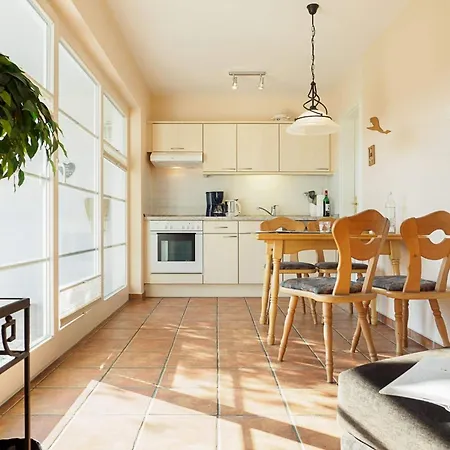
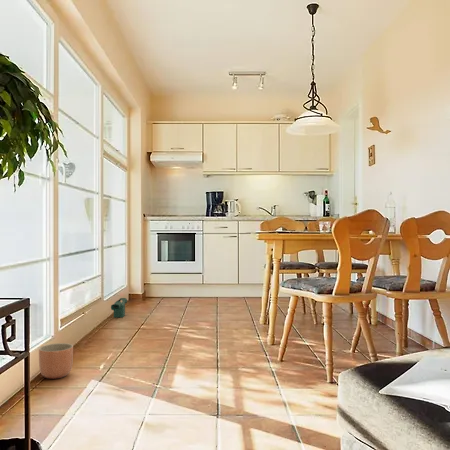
+ watering can (119, 308)
+ planter (56, 361)
